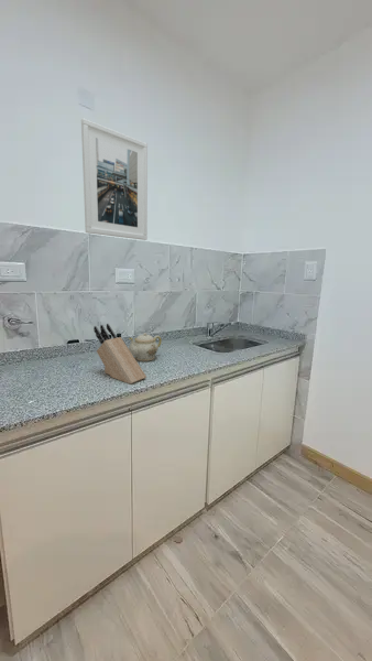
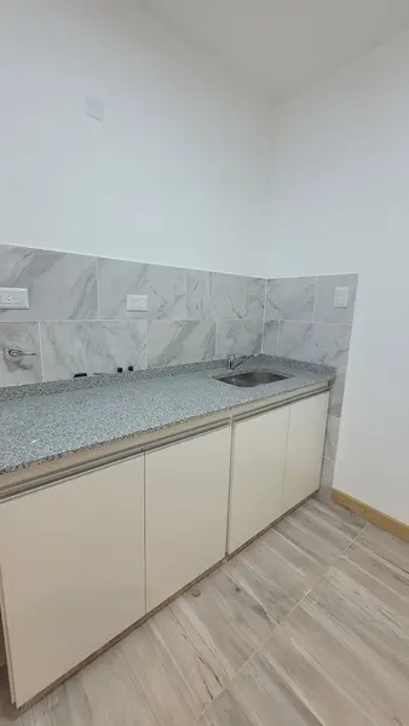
- knife block (118, 351)
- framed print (117, 186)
- teapot (145, 345)
